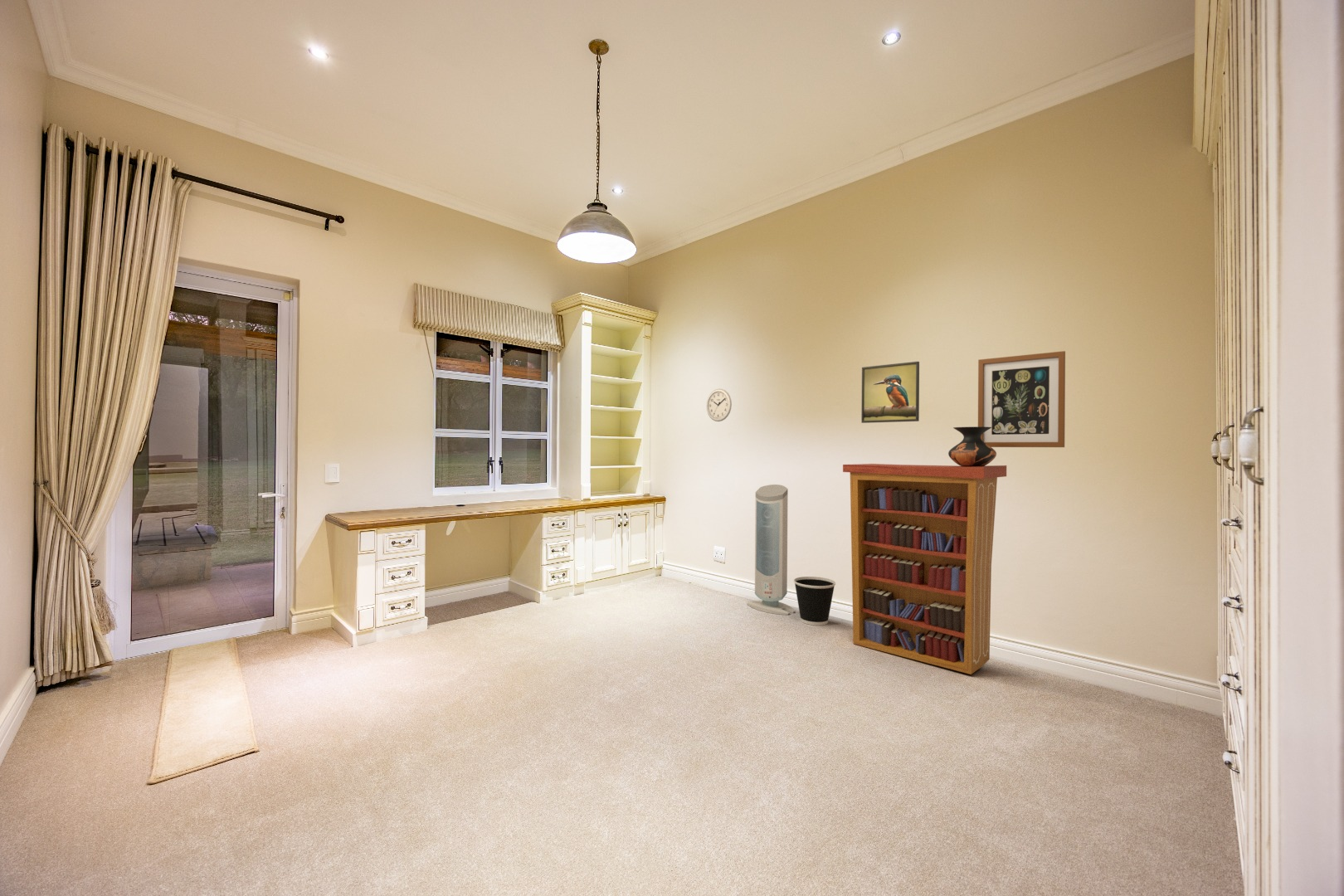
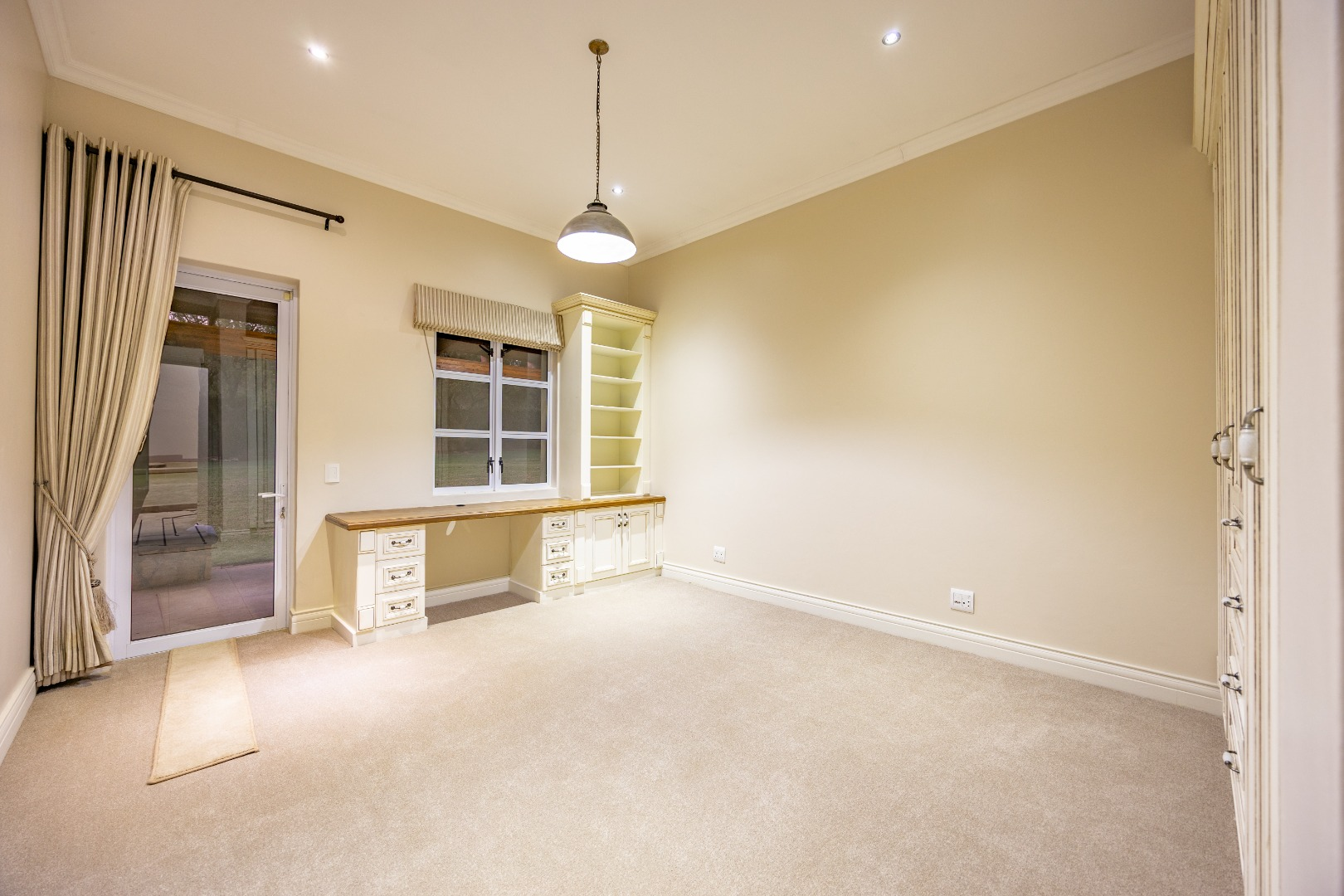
- wall art (1019, 401)
- wastebasket (814, 601)
- vase (971, 446)
- air purifier (771, 546)
- bookcase (920, 558)
- wall clock (718, 405)
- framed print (889, 393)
